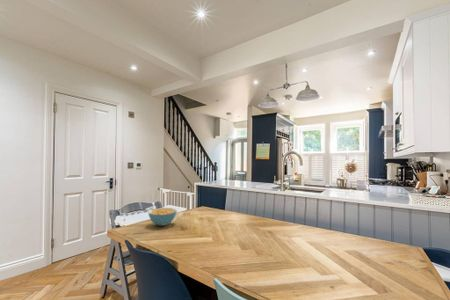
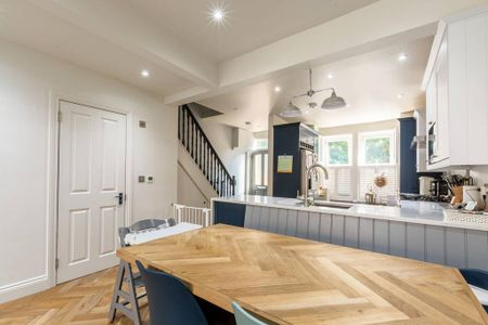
- cereal bowl (162, 217)
